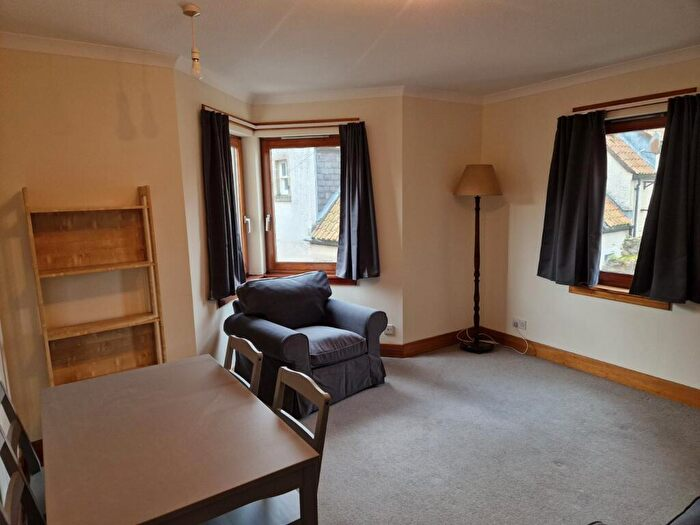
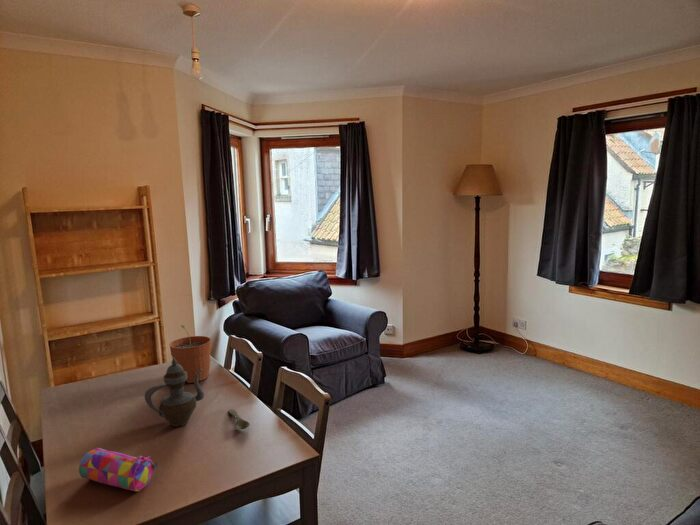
+ pencil case (117, 467)
+ plant pot (191, 350)
+ teapot (175, 390)
+ spoon (237, 418)
